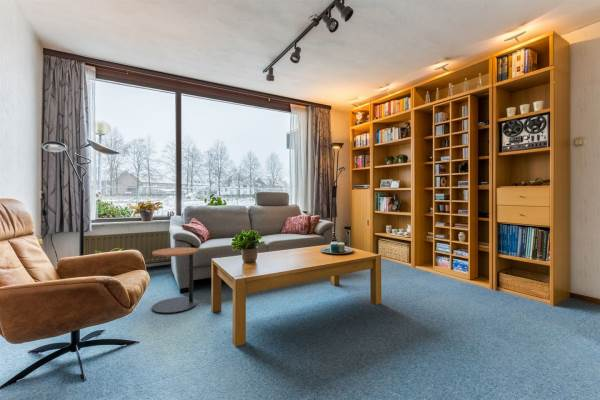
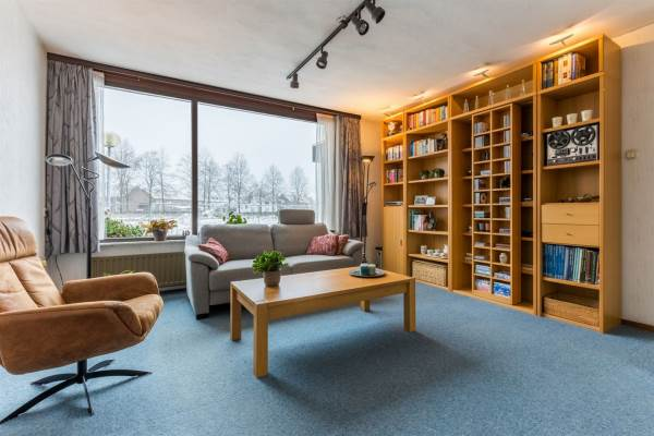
- side table (189, 277)
